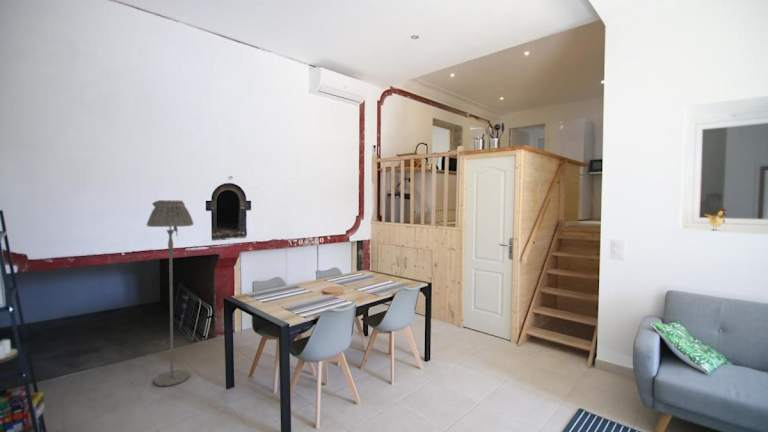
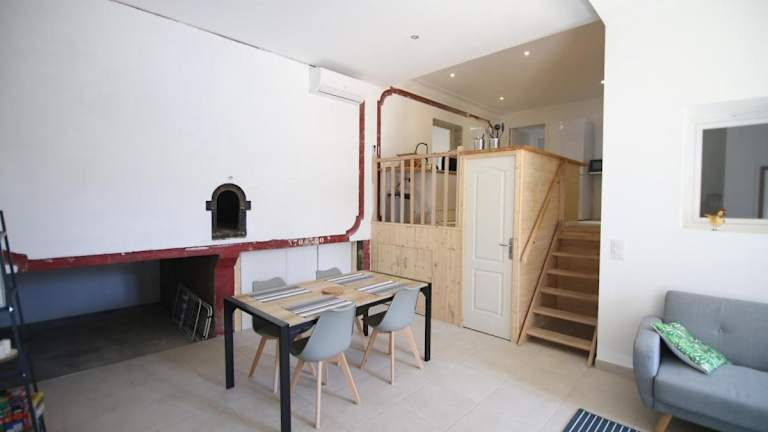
- floor lamp (171, 290)
